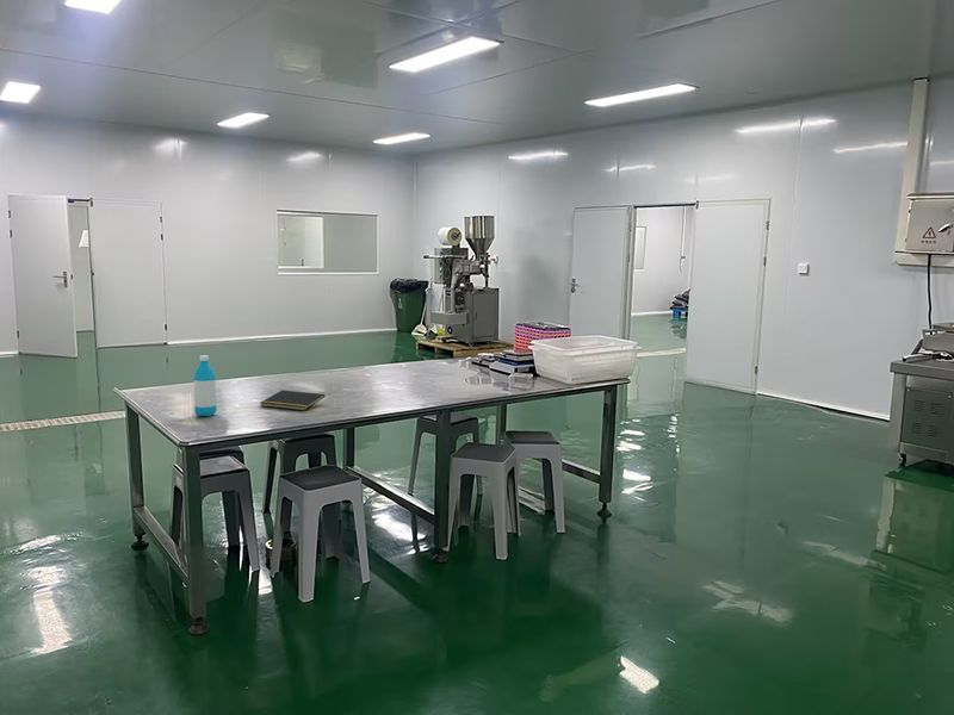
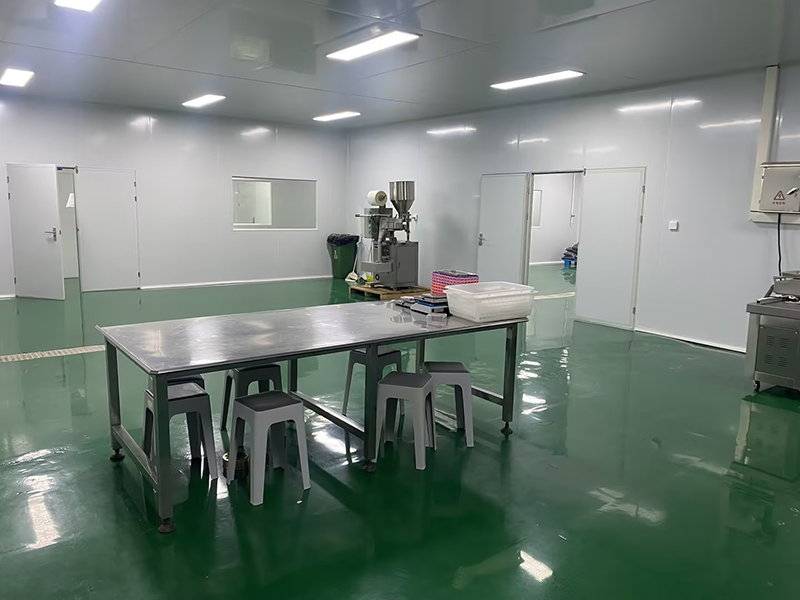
- water bottle (204, 385)
- notepad (292, 399)
